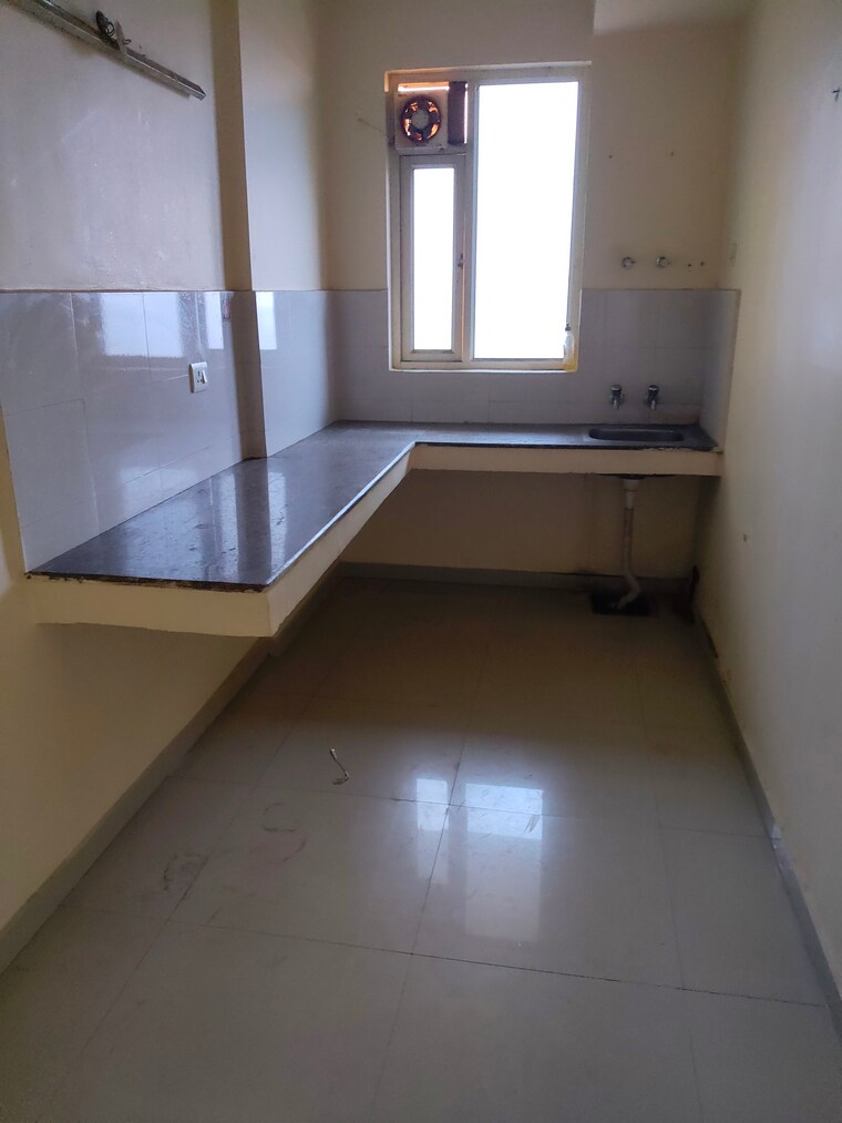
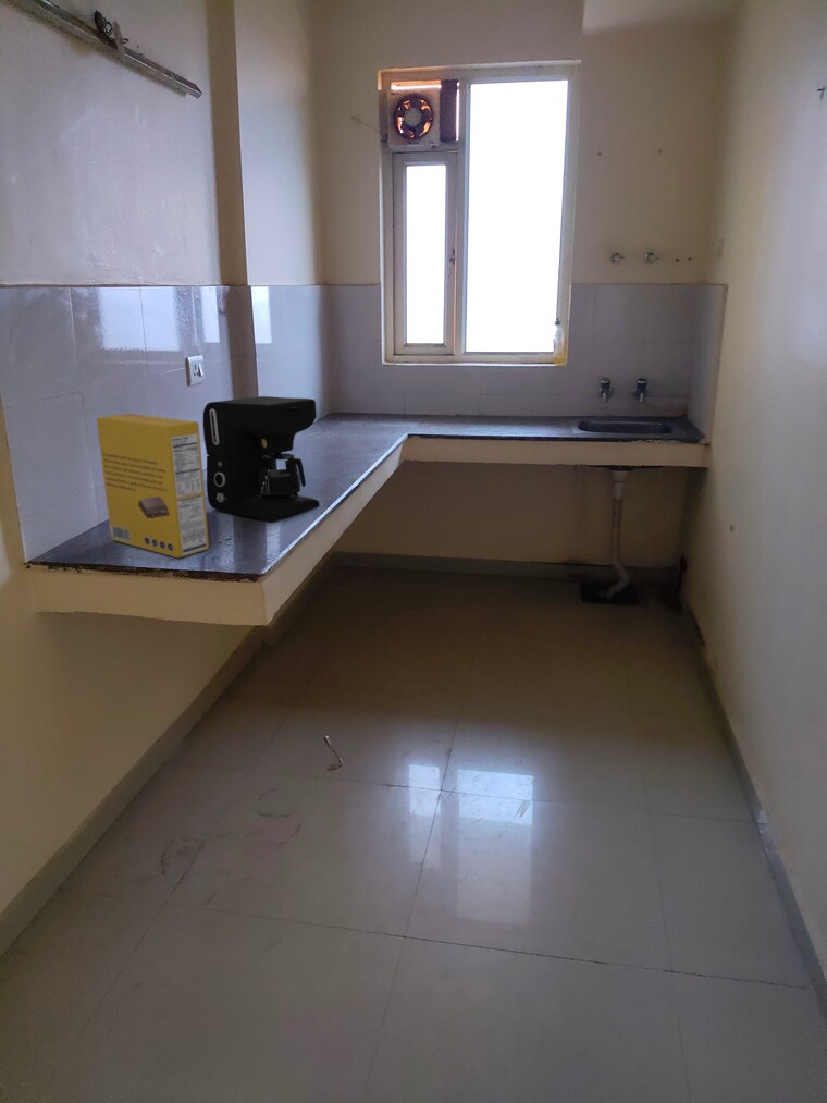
+ cereal box (152, 483)
+ coffee maker (263, 455)
